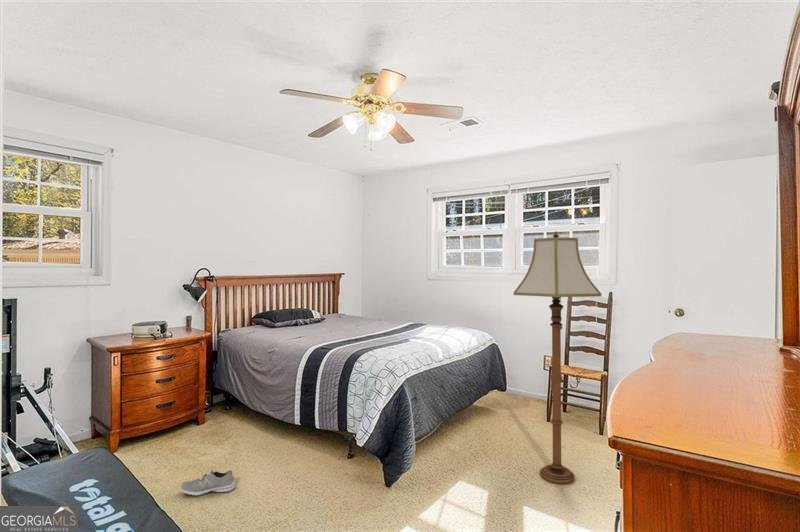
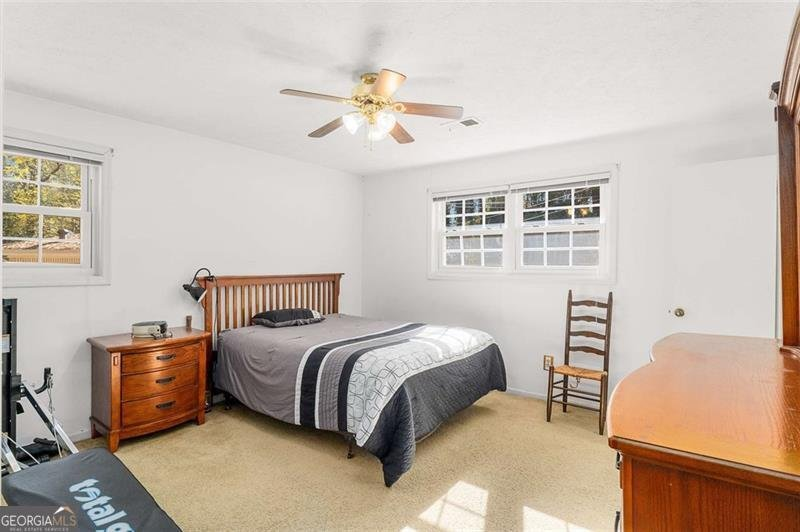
- sneaker (208, 480)
- floor lamp (555, 352)
